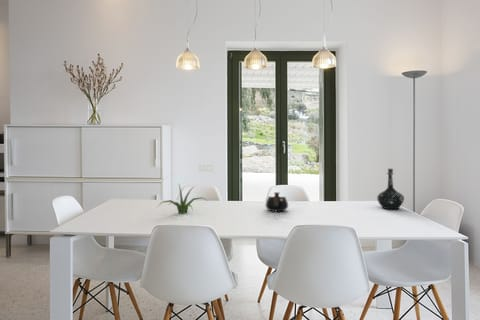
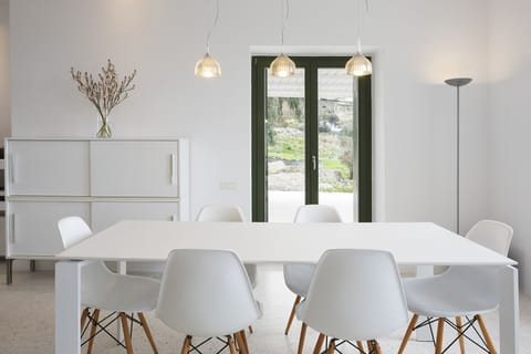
- bottle (390, 188)
- teapot (276, 201)
- plant (182, 198)
